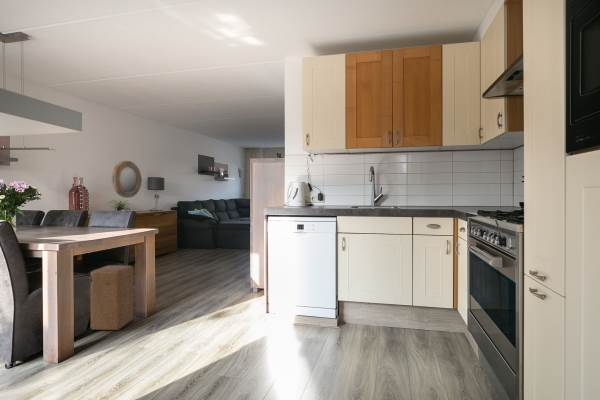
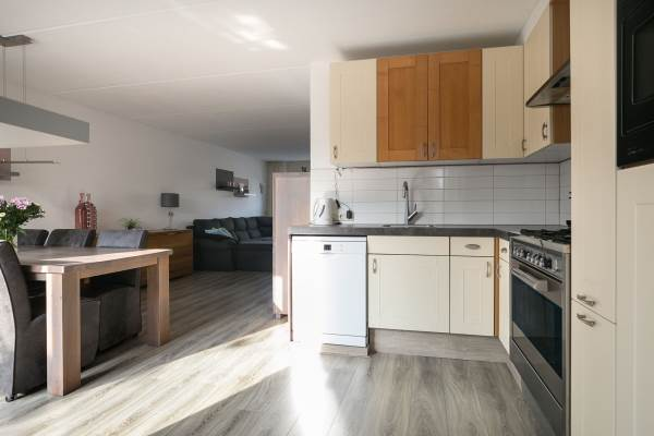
- home mirror (127, 179)
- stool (112, 296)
